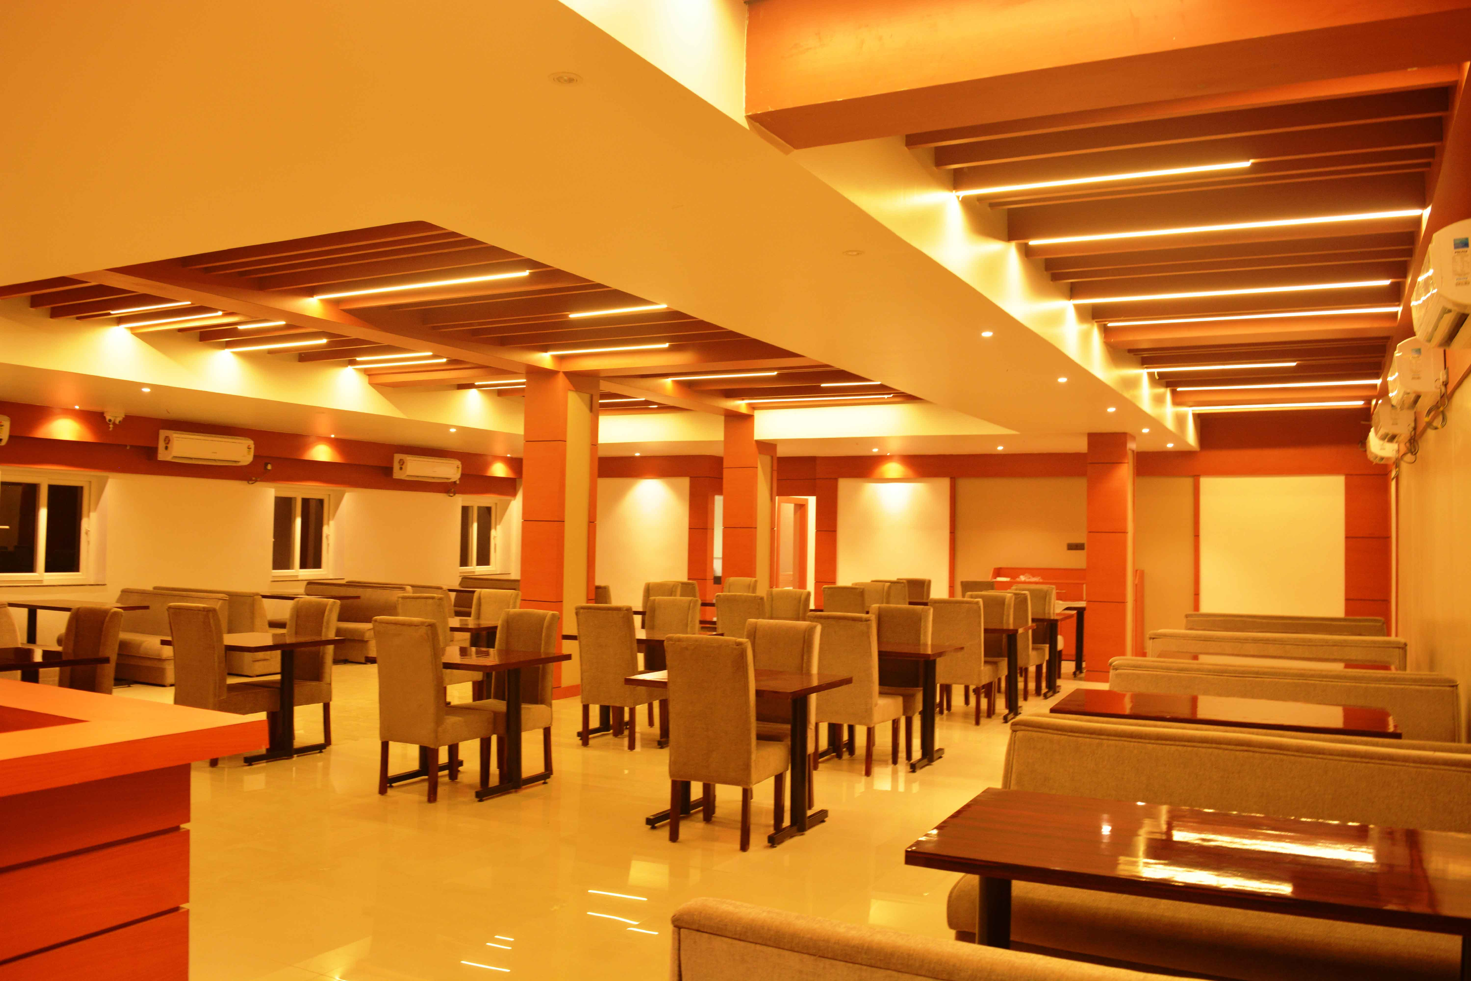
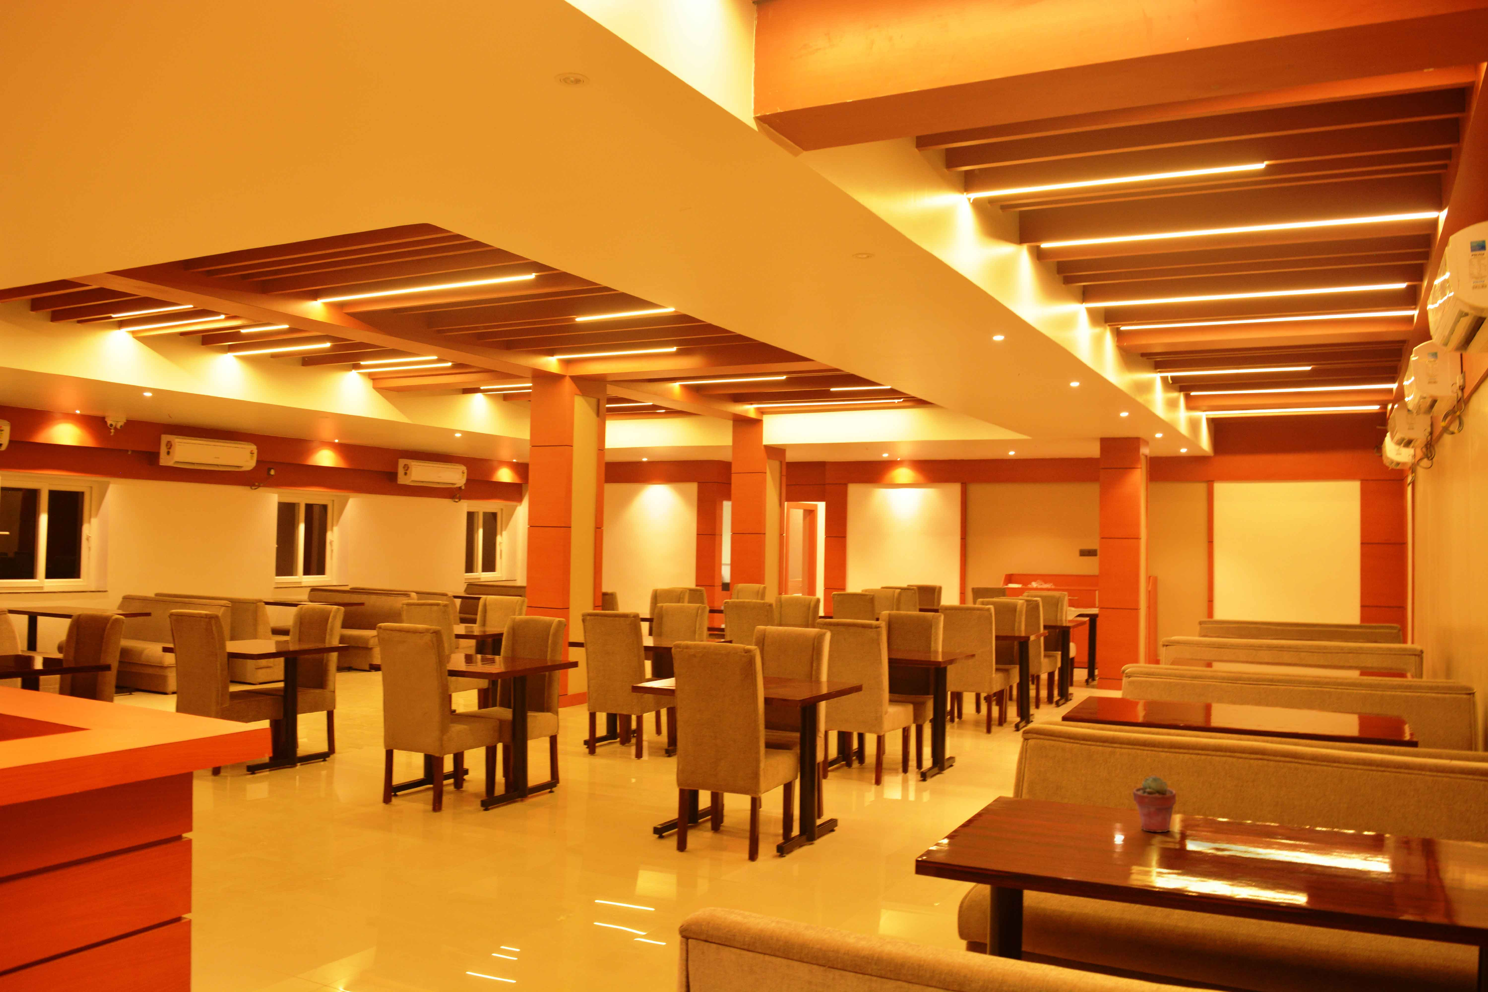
+ potted succulent (1155, 802)
